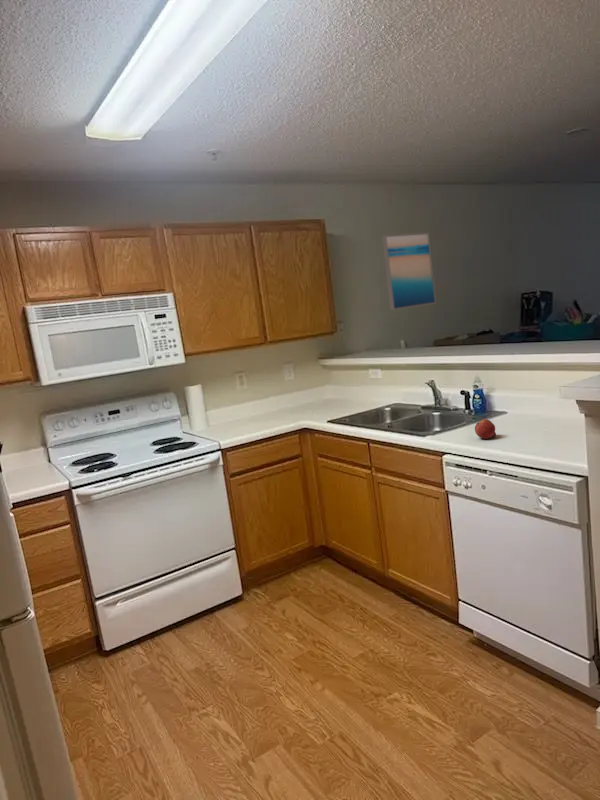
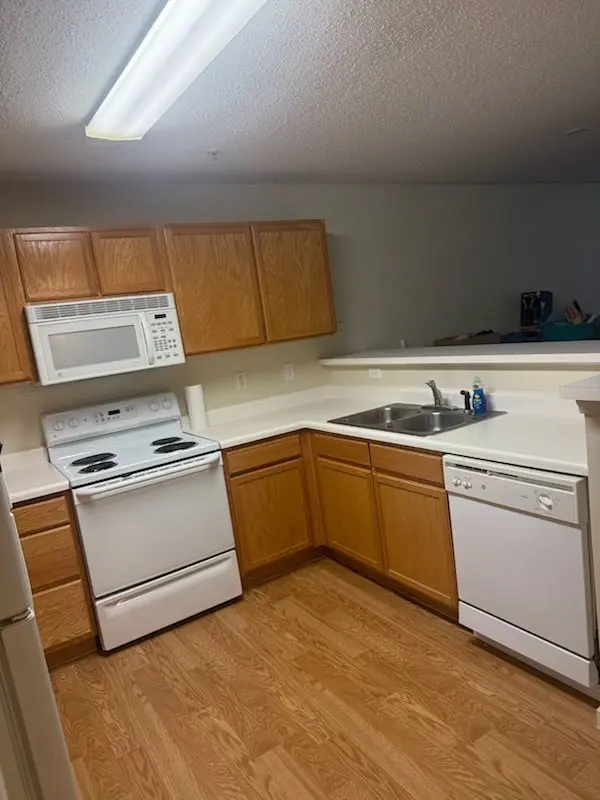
- fruit (485, 428)
- wall art (409, 270)
